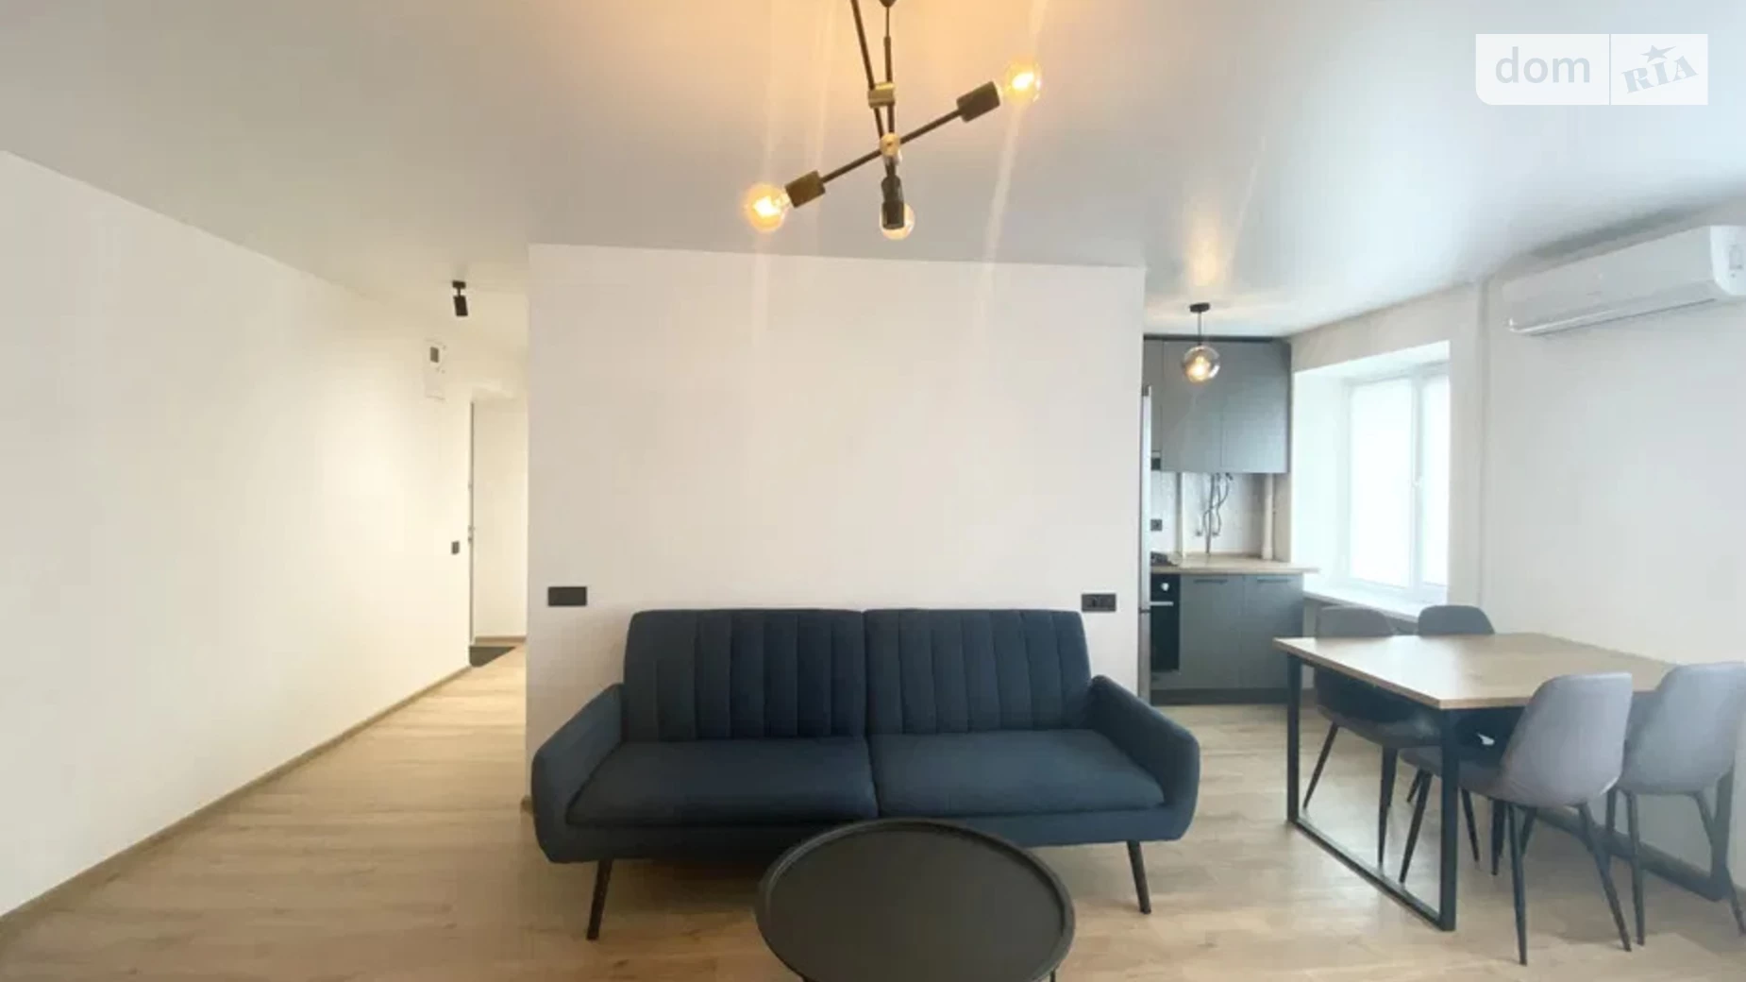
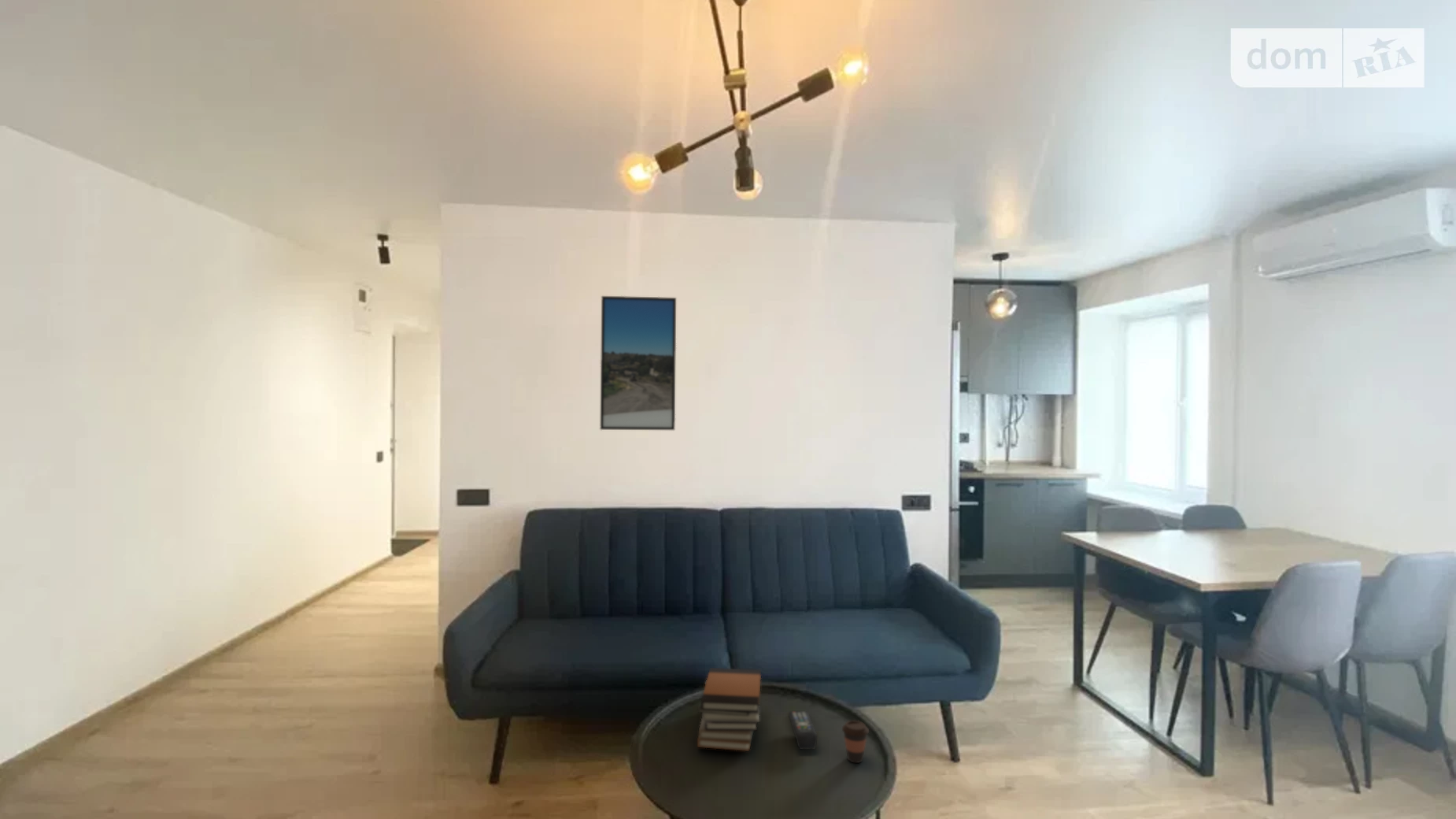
+ book stack (730, 706)
+ coffee cup (855, 742)
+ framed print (638, 363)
+ remote control (802, 727)
